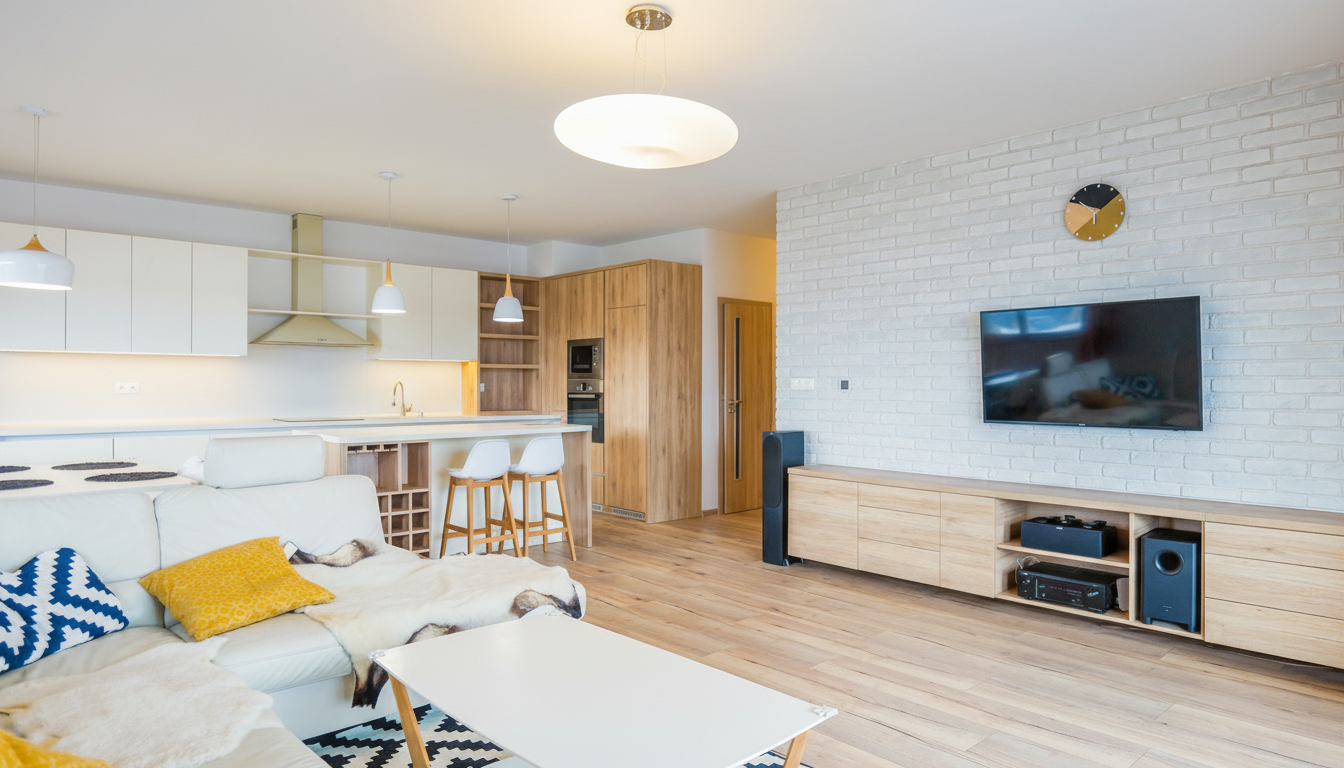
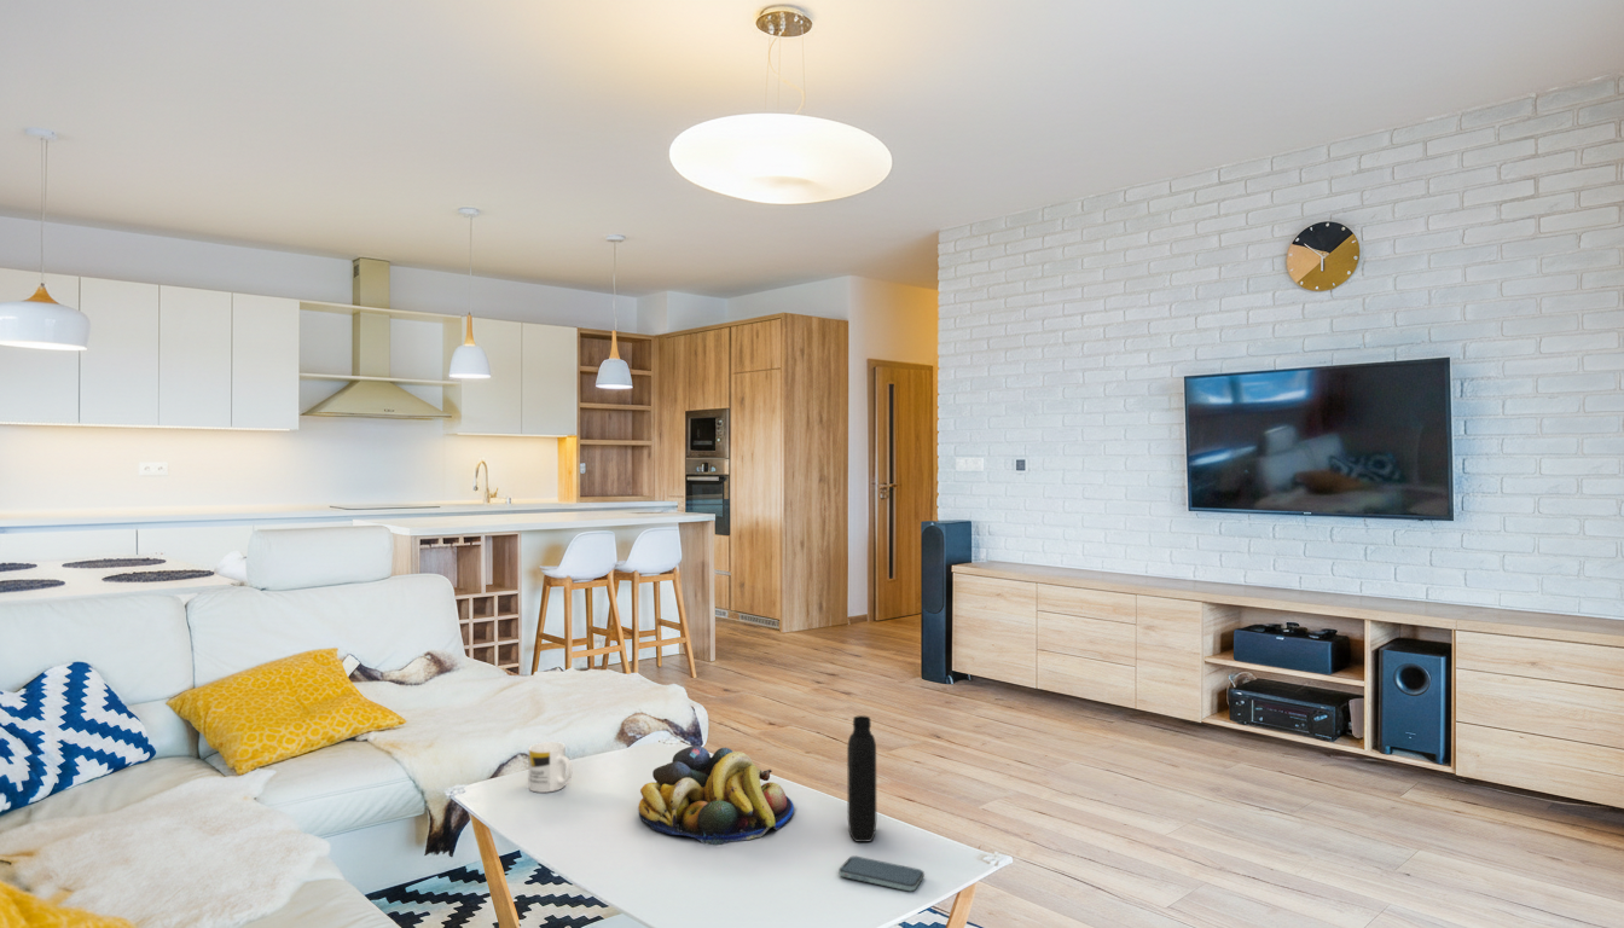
+ smartphone (881, 872)
+ fruit bowl (718, 783)
+ mug (551, 767)
+ bottle (862, 775)
